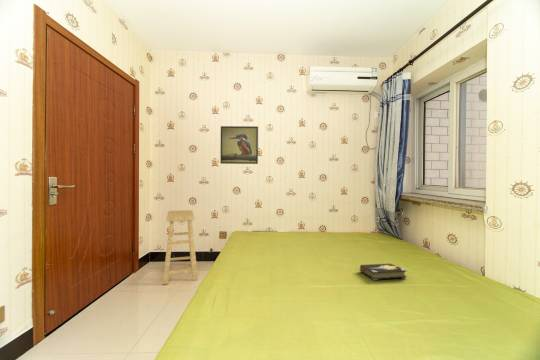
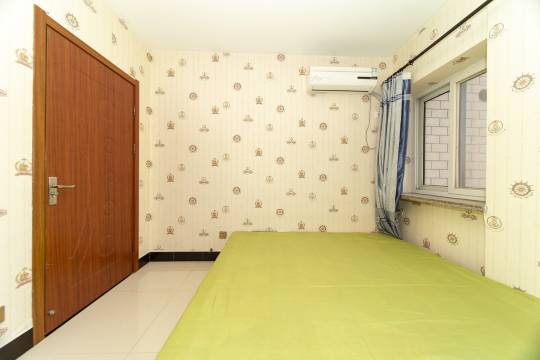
- stool (180, 243)
- hardback book (382, 270)
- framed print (239, 145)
